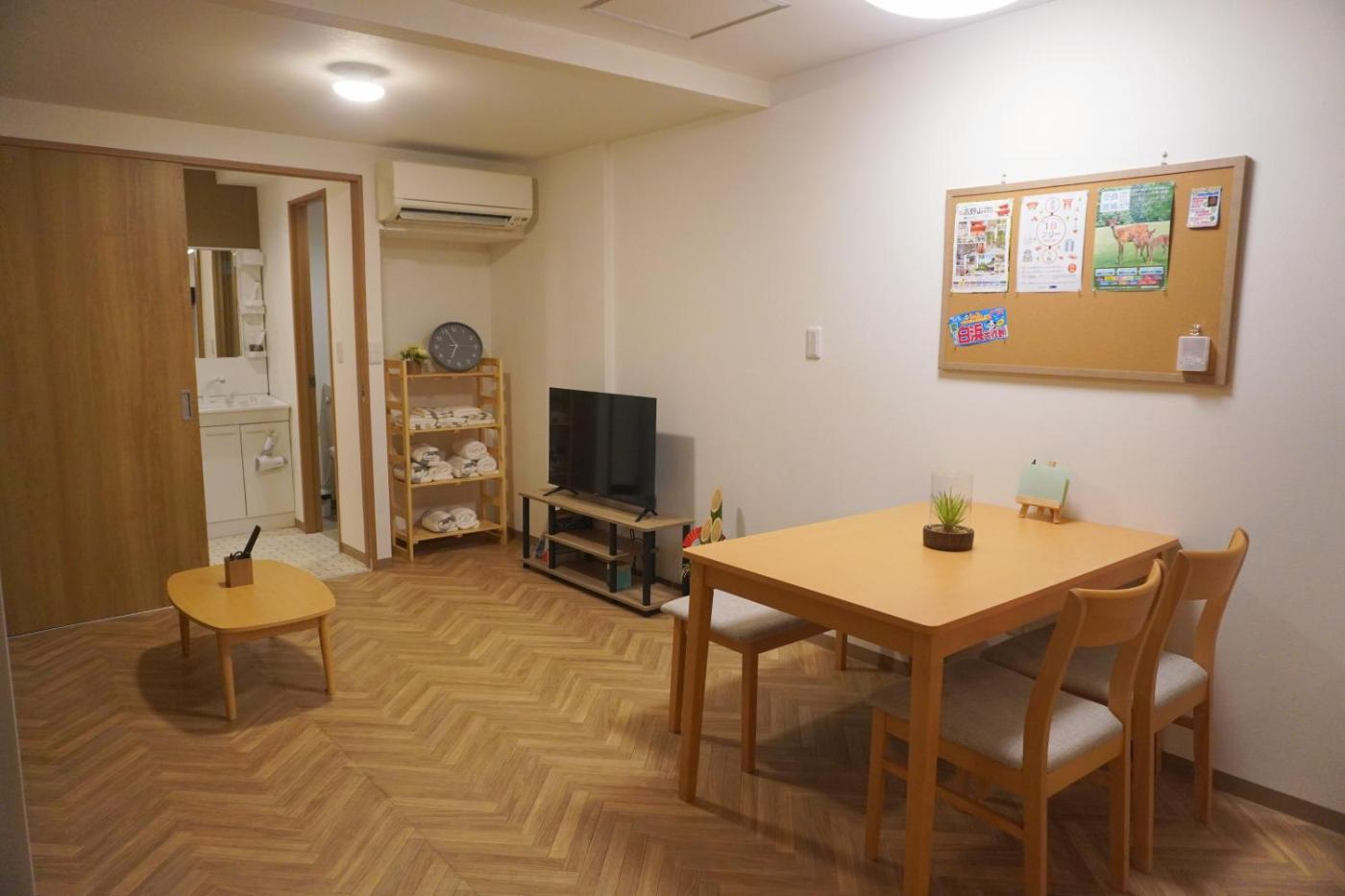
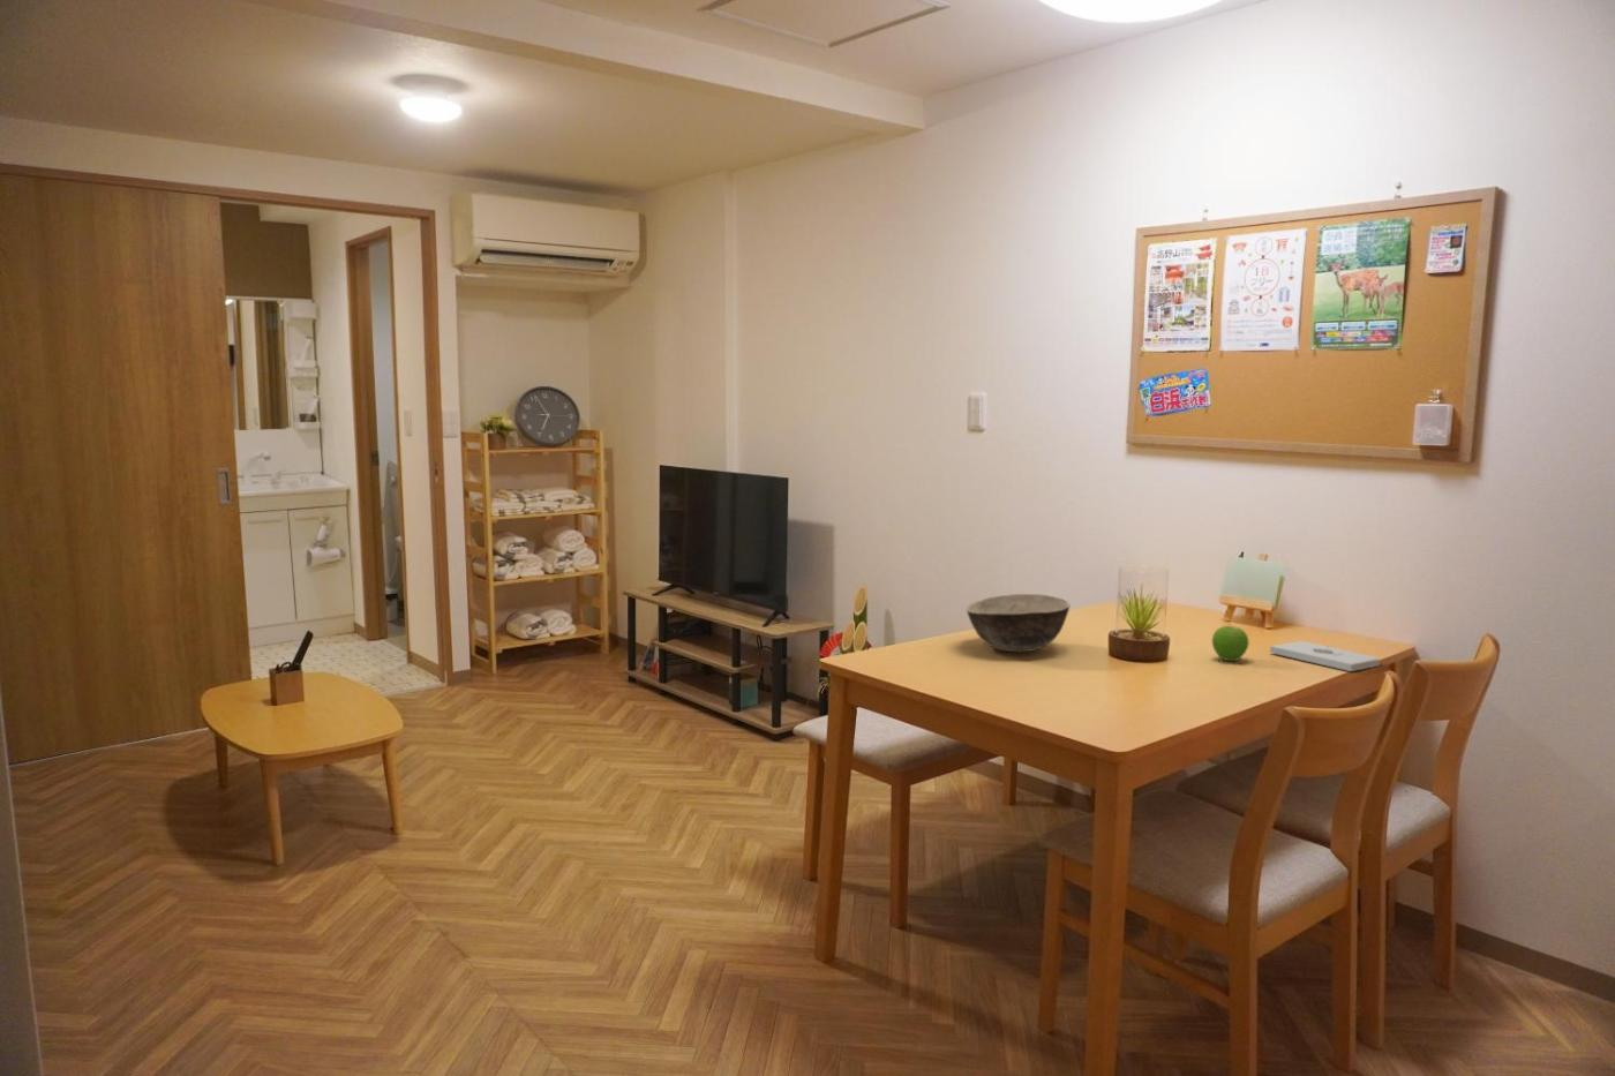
+ notepad (1324, 654)
+ bowl (1016, 624)
+ fruit (1230, 644)
